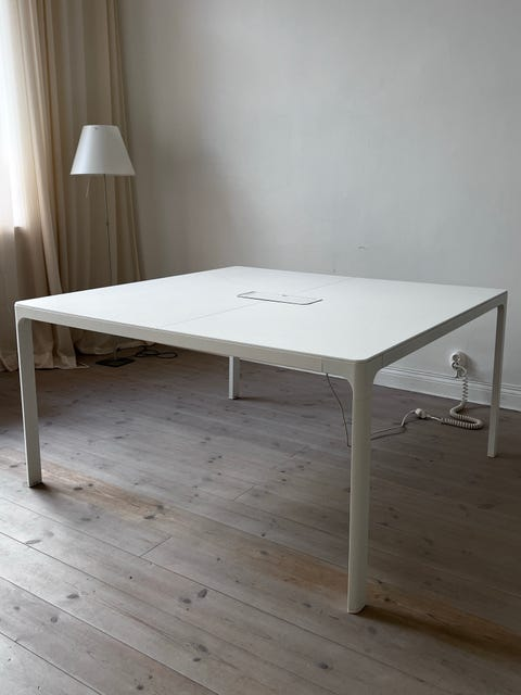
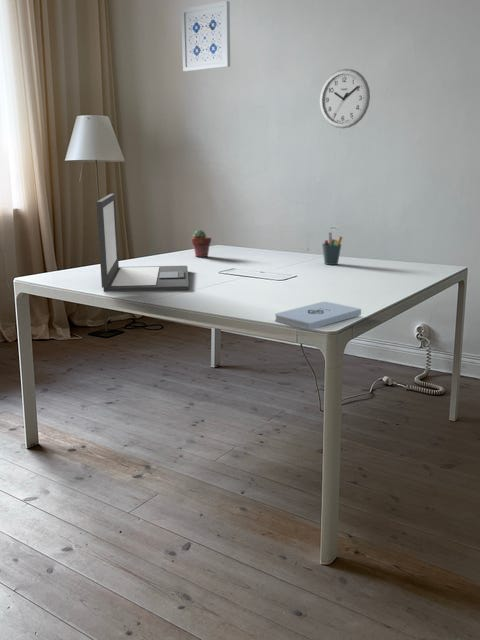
+ wall clock (343, 98)
+ wall art (205, 37)
+ laptop (146, 266)
+ pen holder (331, 248)
+ notepad (317, 314)
+ potted succulent (201, 242)
